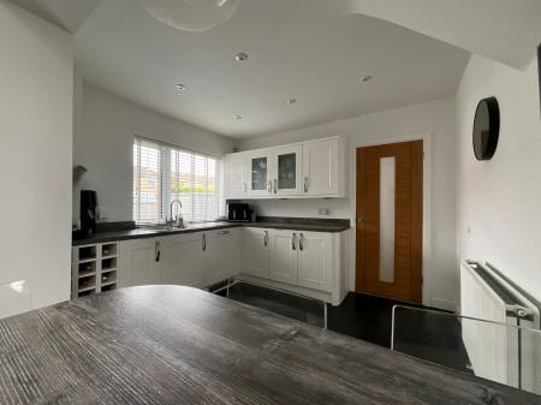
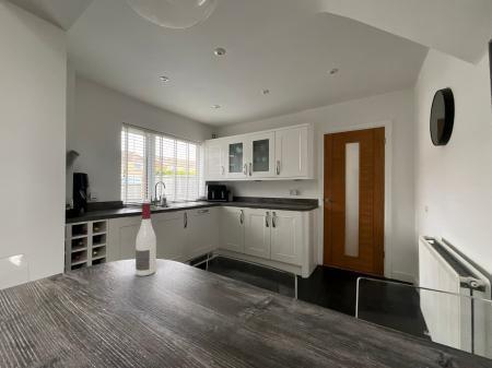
+ alcohol (145, 237)
